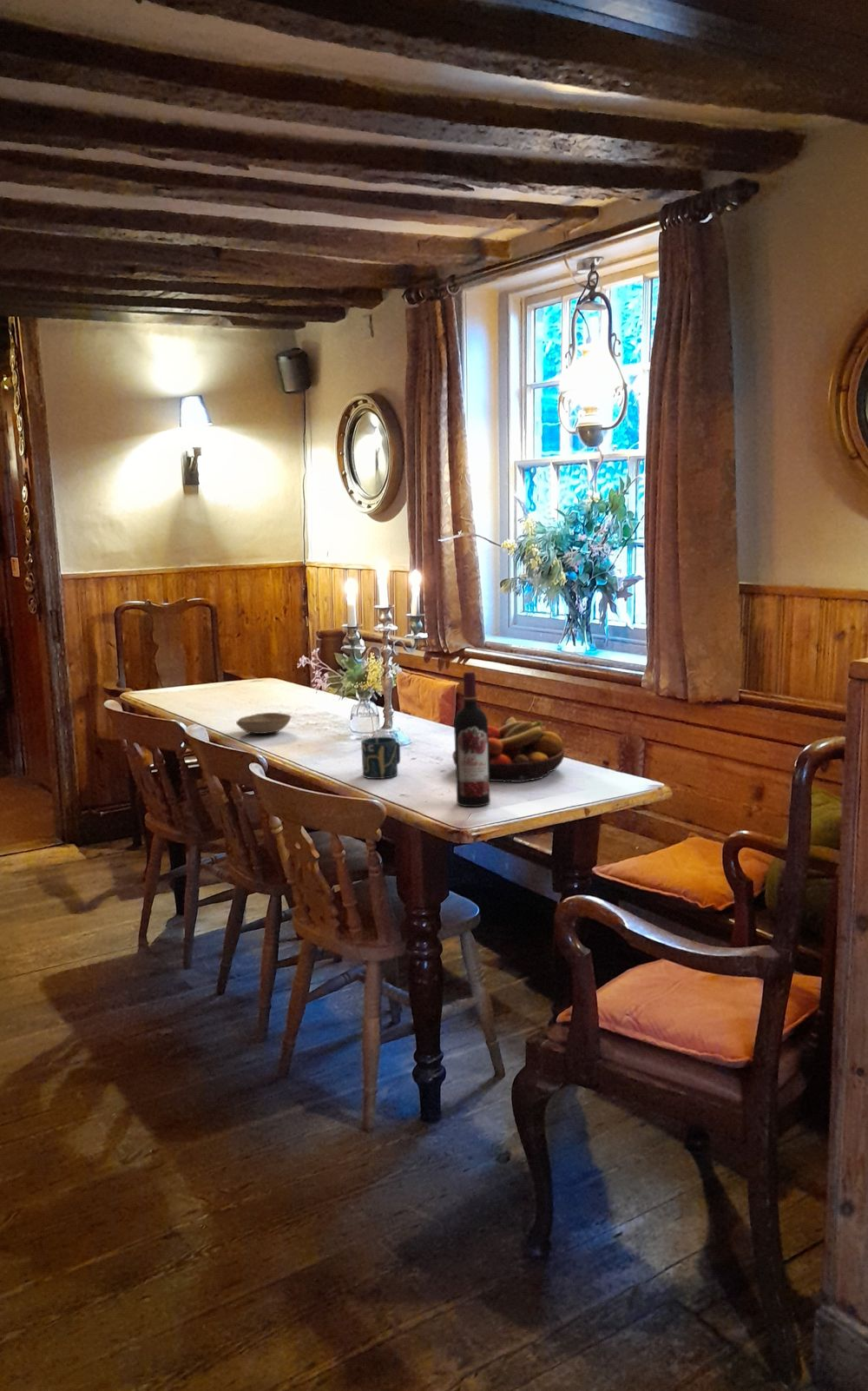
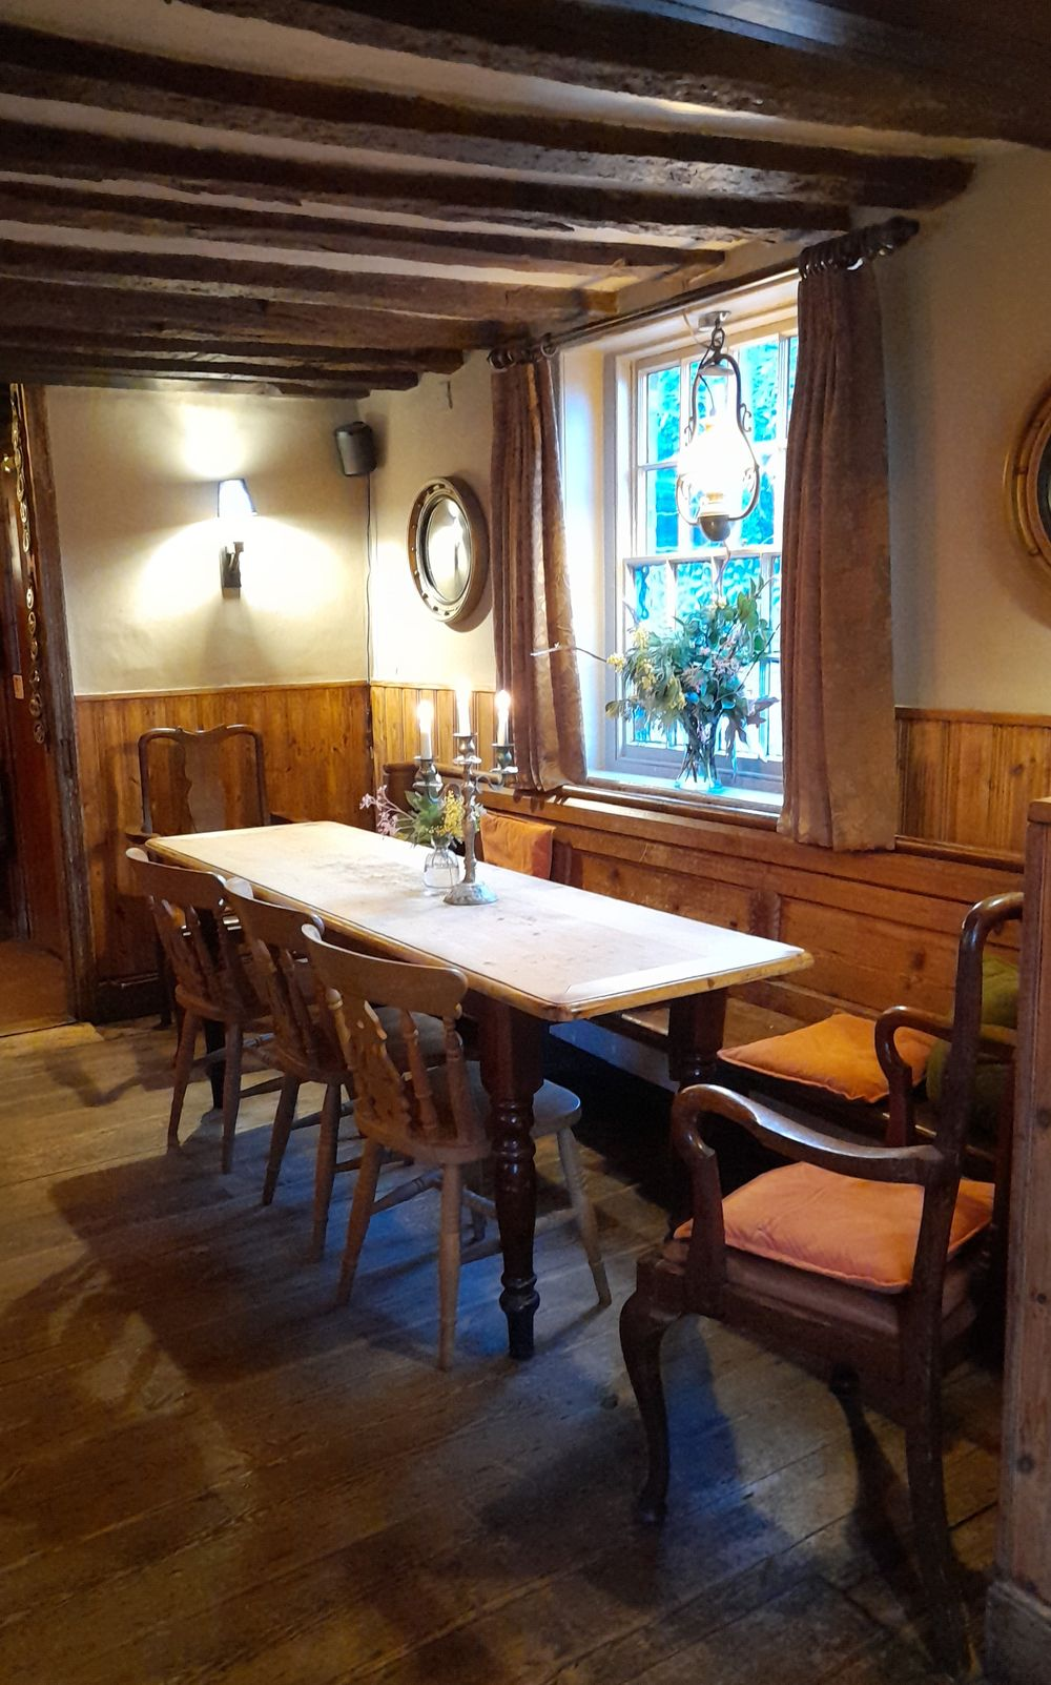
- wine bottle (471, 738)
- cup (383, 756)
- bowl (264, 724)
- fruit bowl (507, 746)
